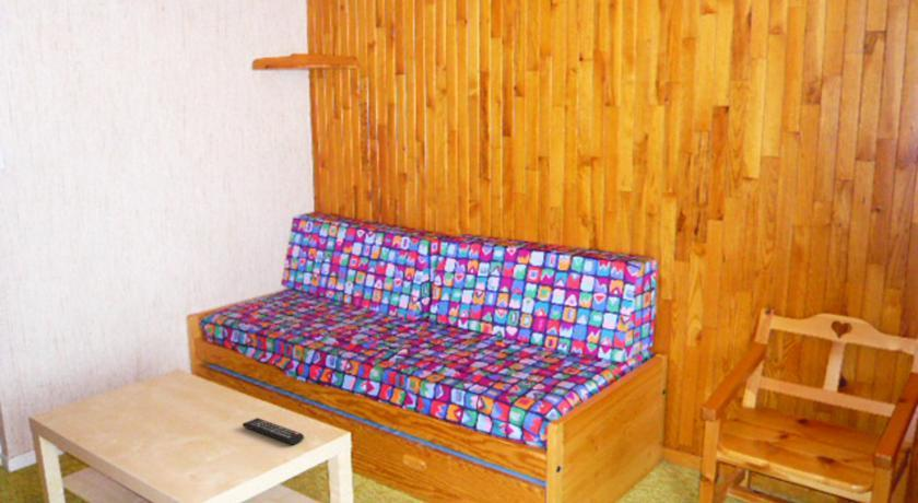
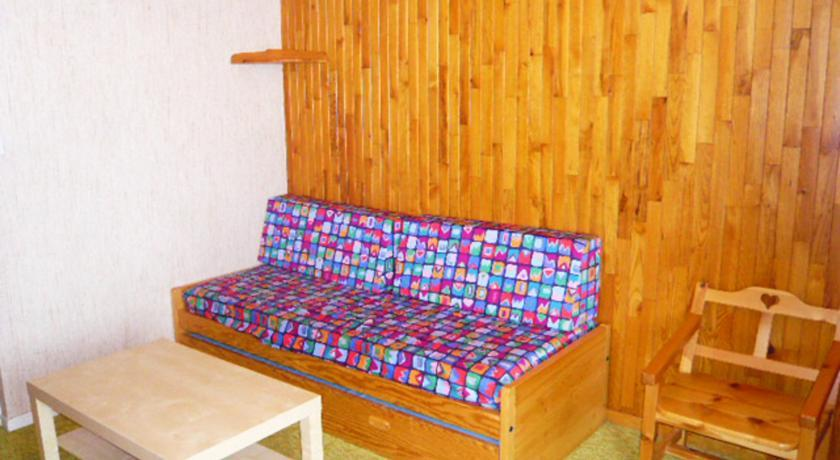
- remote control (272, 431)
